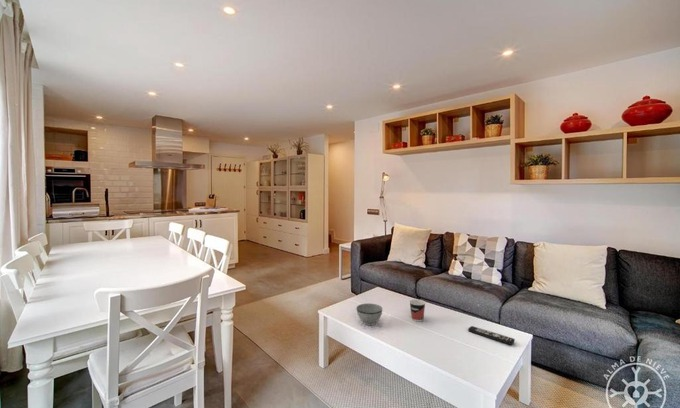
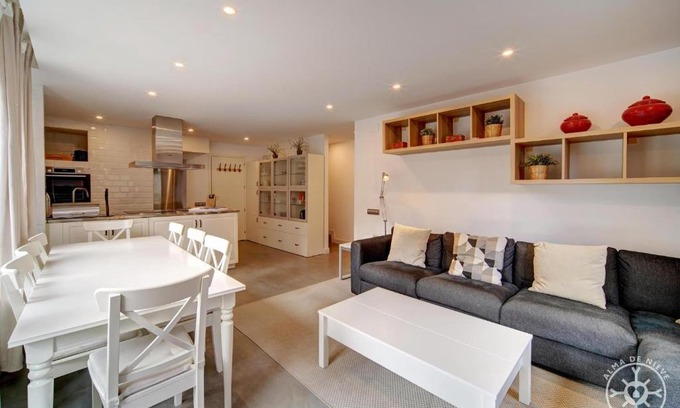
- remote control (490, 335)
- bowl (369, 315)
- cup (417, 310)
